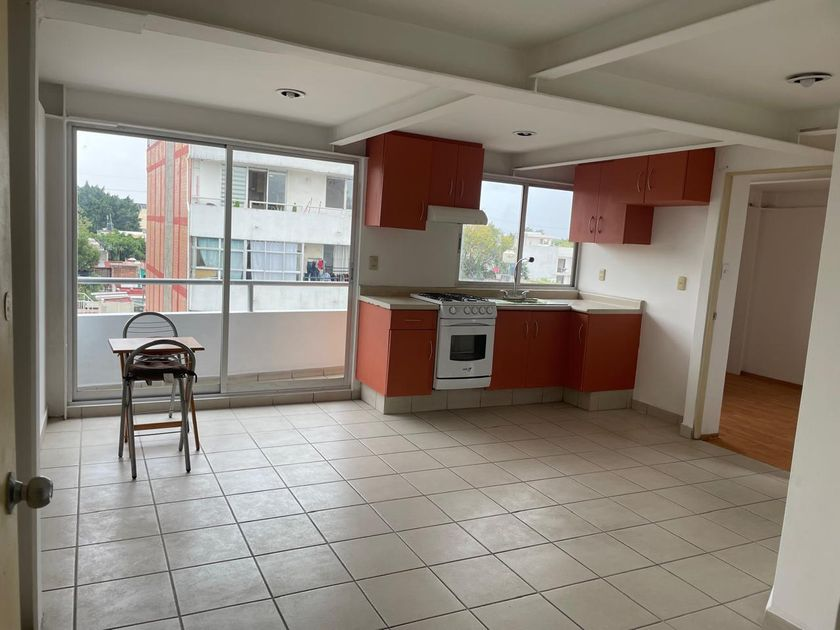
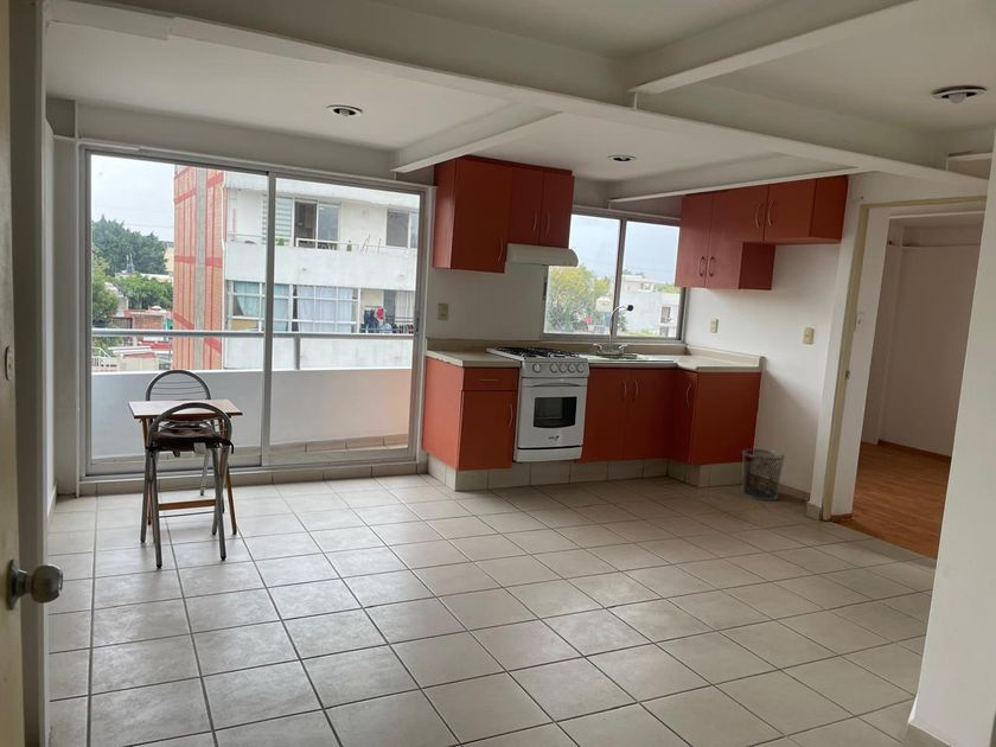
+ trash can (760, 474)
